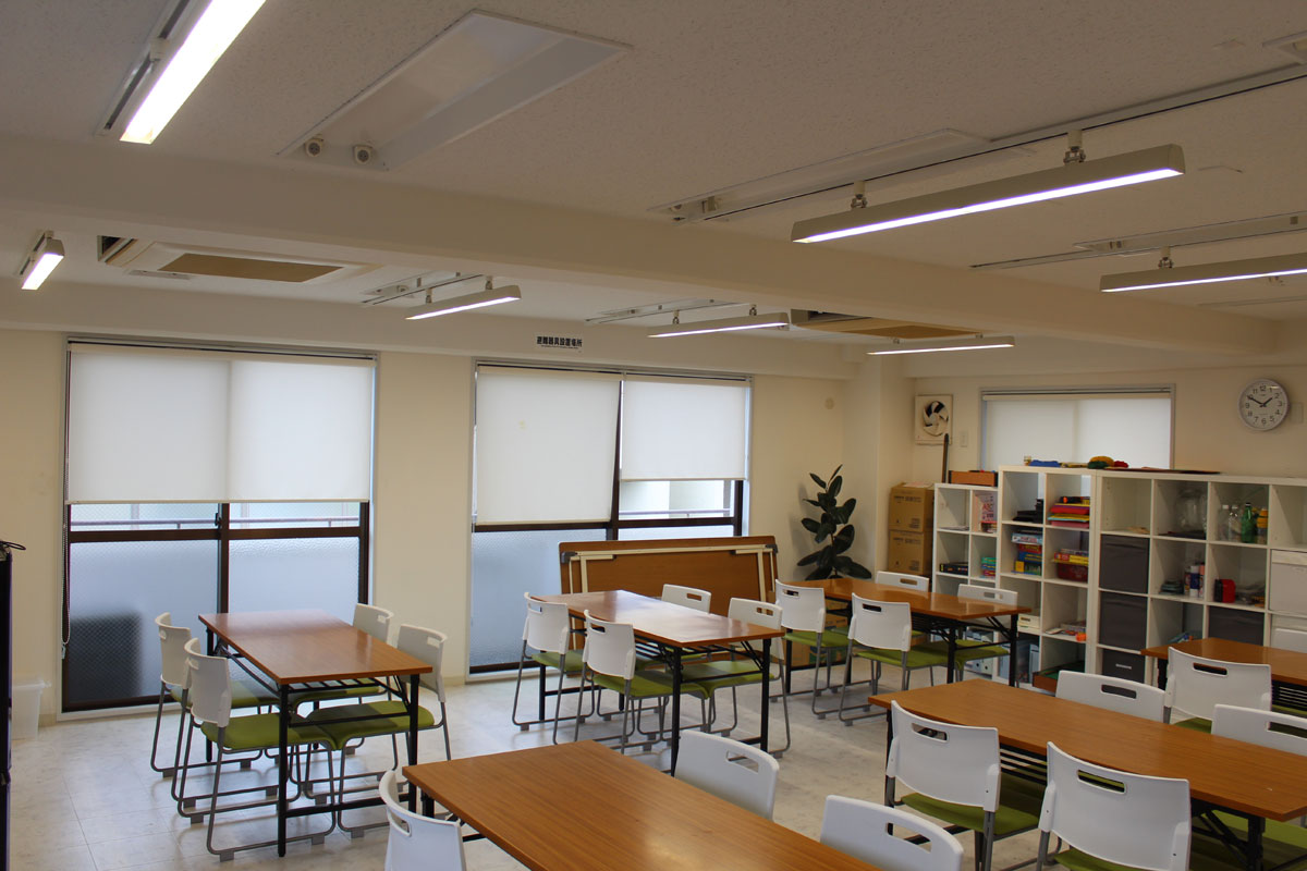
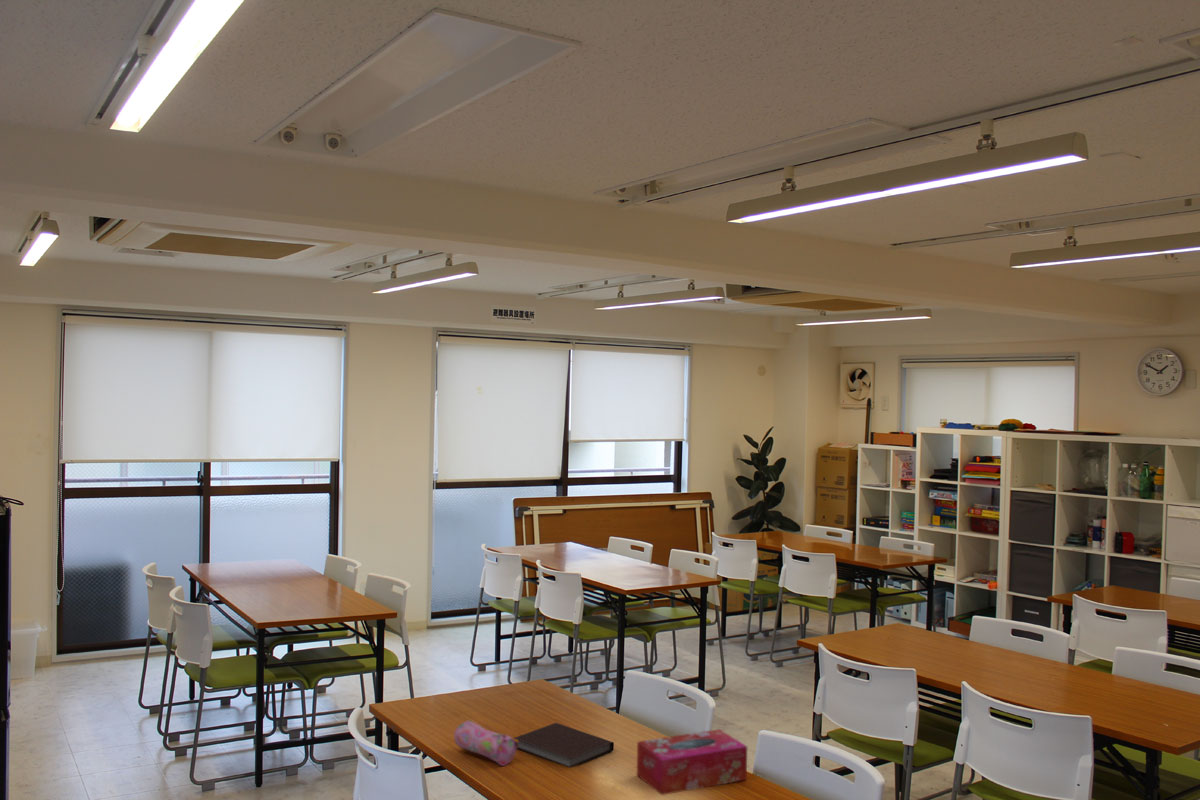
+ tissue box (691, 760)
+ pencil case (485, 741)
+ notebook (563, 744)
